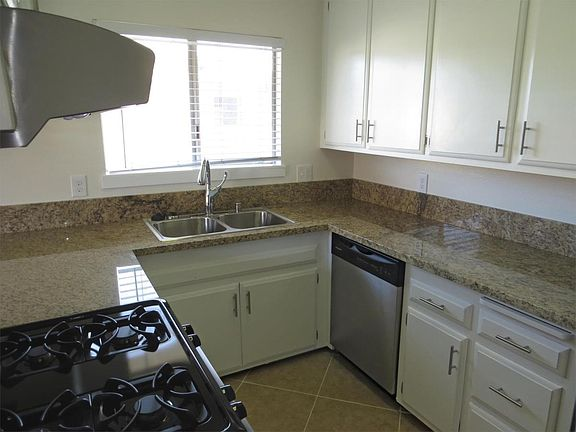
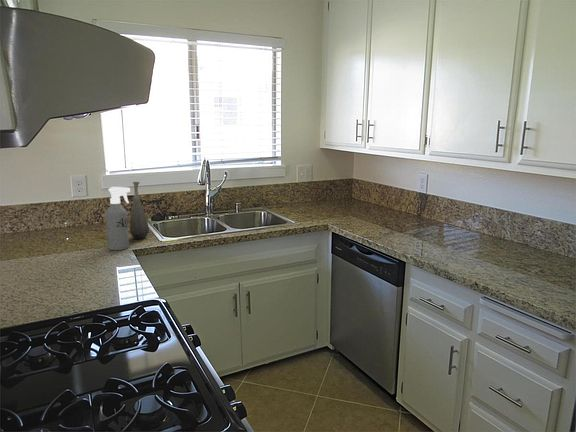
+ spray bottle (119, 218)
+ bottle (136, 210)
